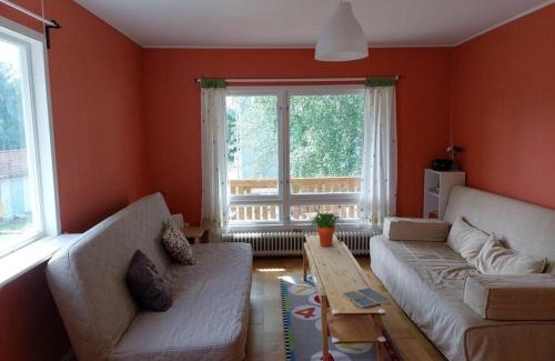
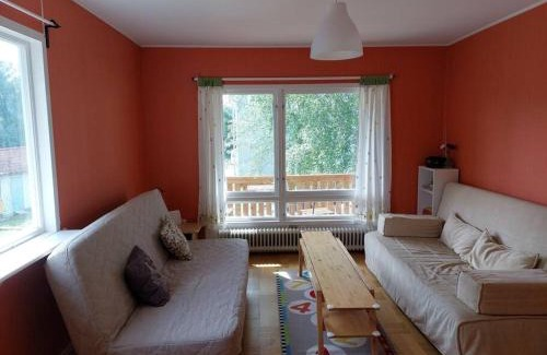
- potted plant (325, 228)
- drink coaster (365, 297)
